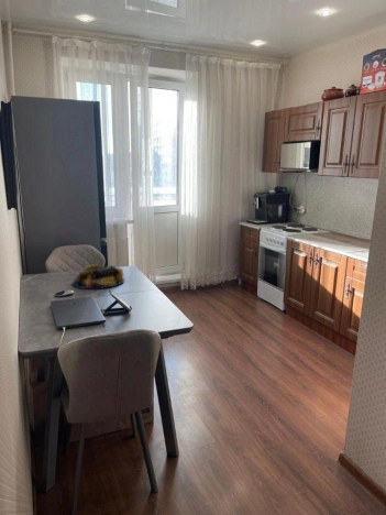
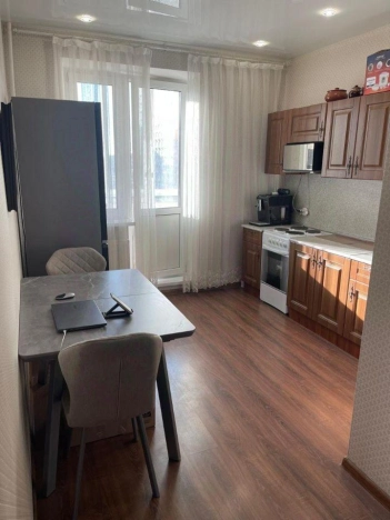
- fruit bowl (98, 273)
